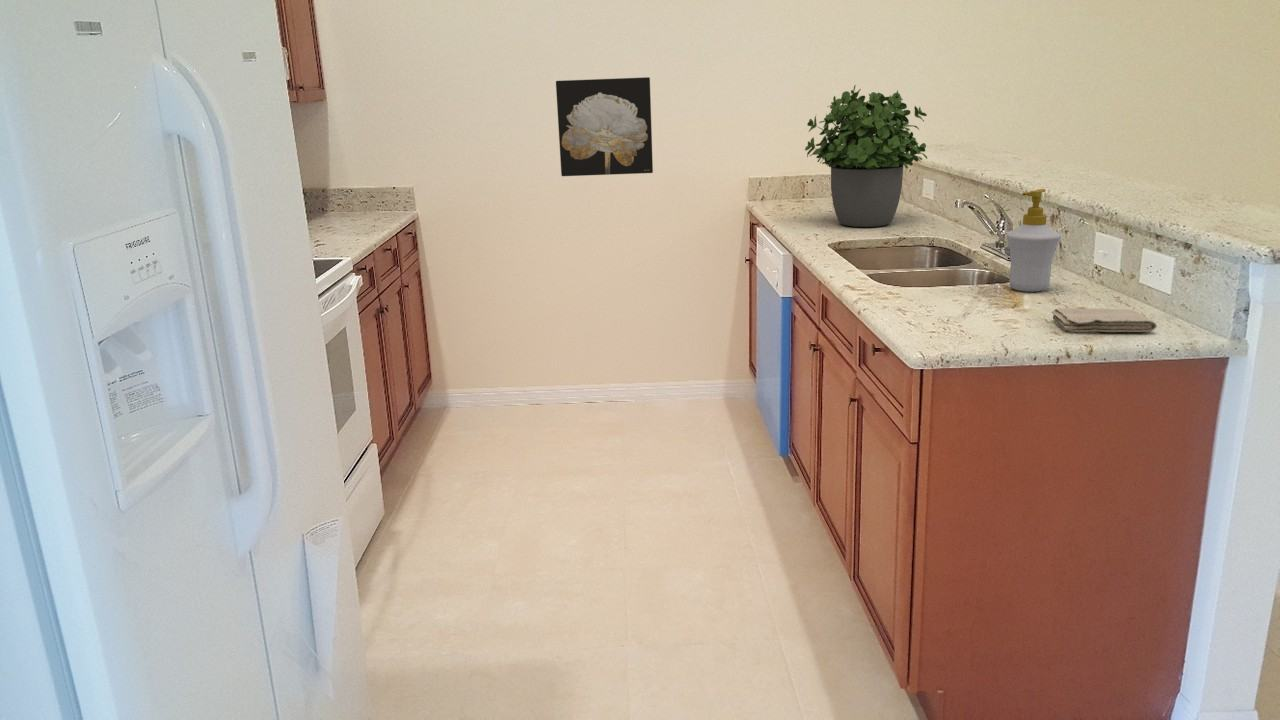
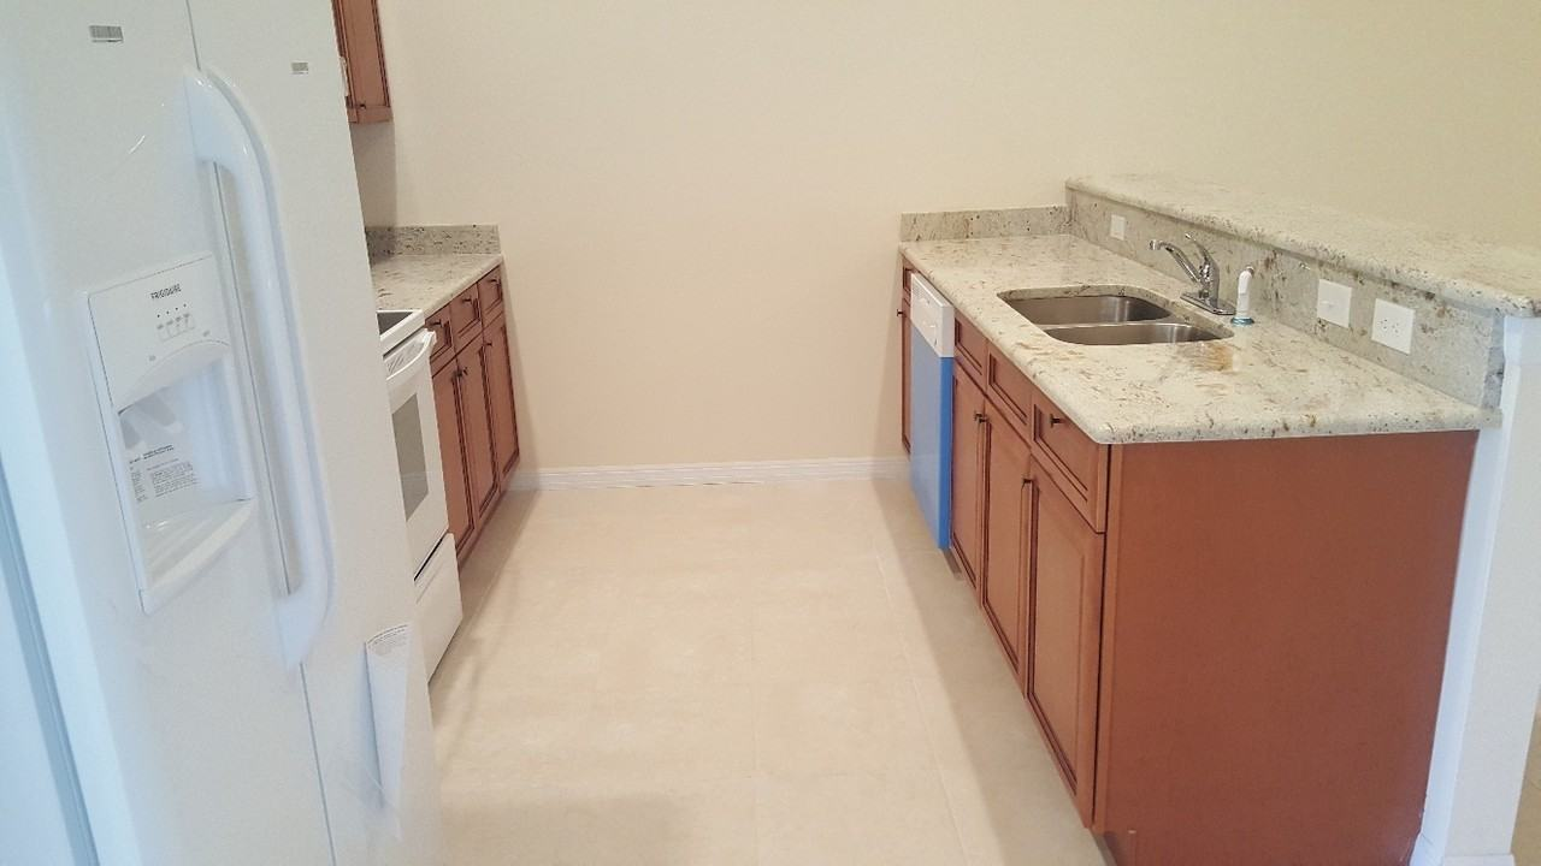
- soap bottle (1032, 240)
- potted plant (864, 155)
- washcloth (1101, 319)
- wall art (605, 127)
